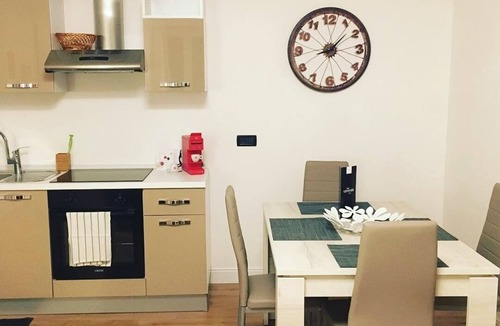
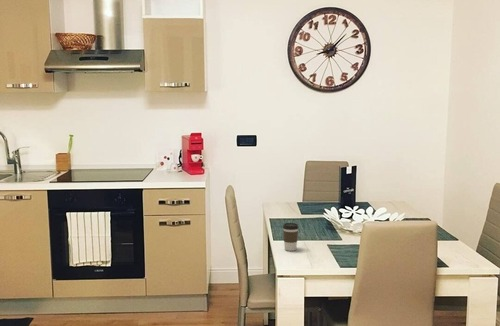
+ coffee cup (290, 236)
